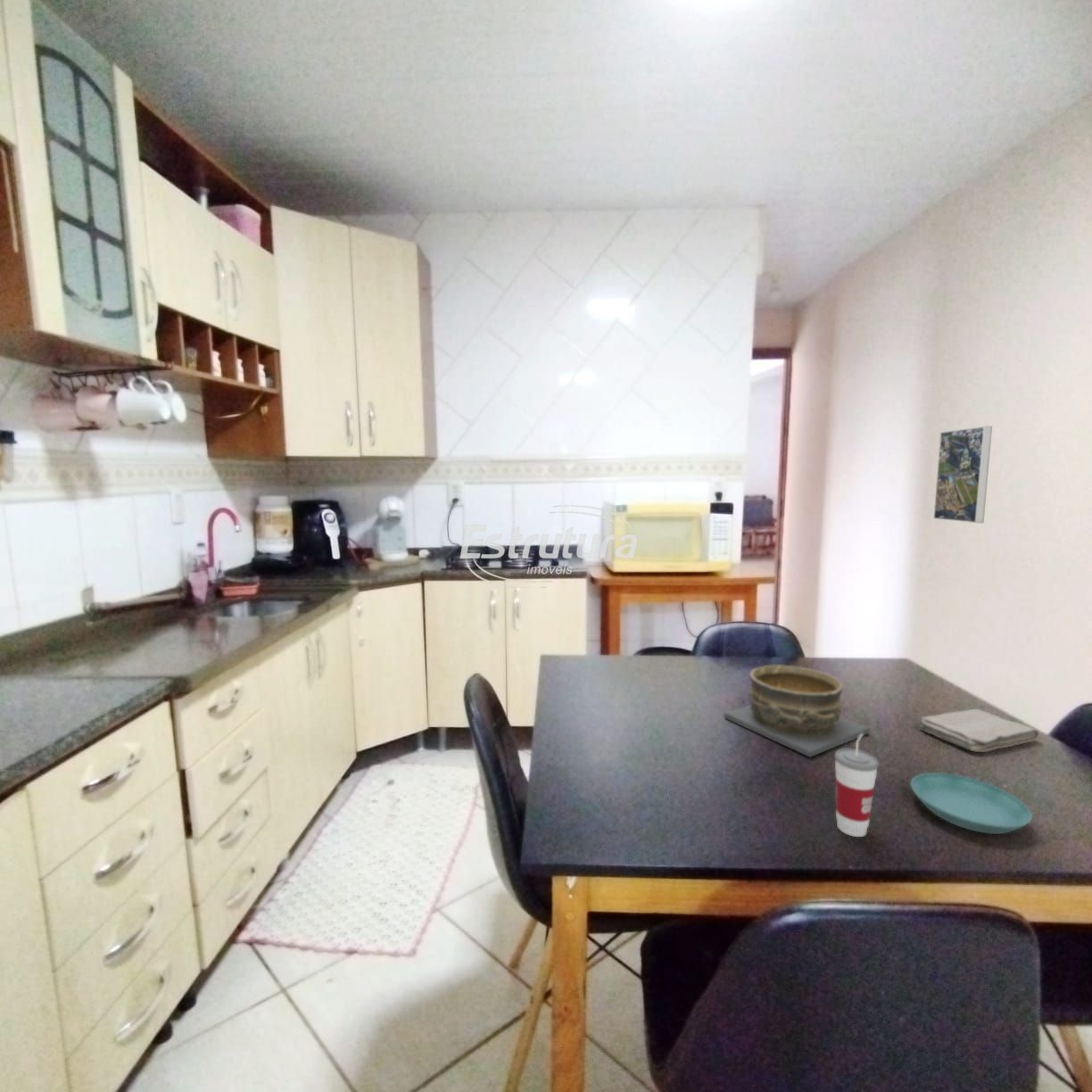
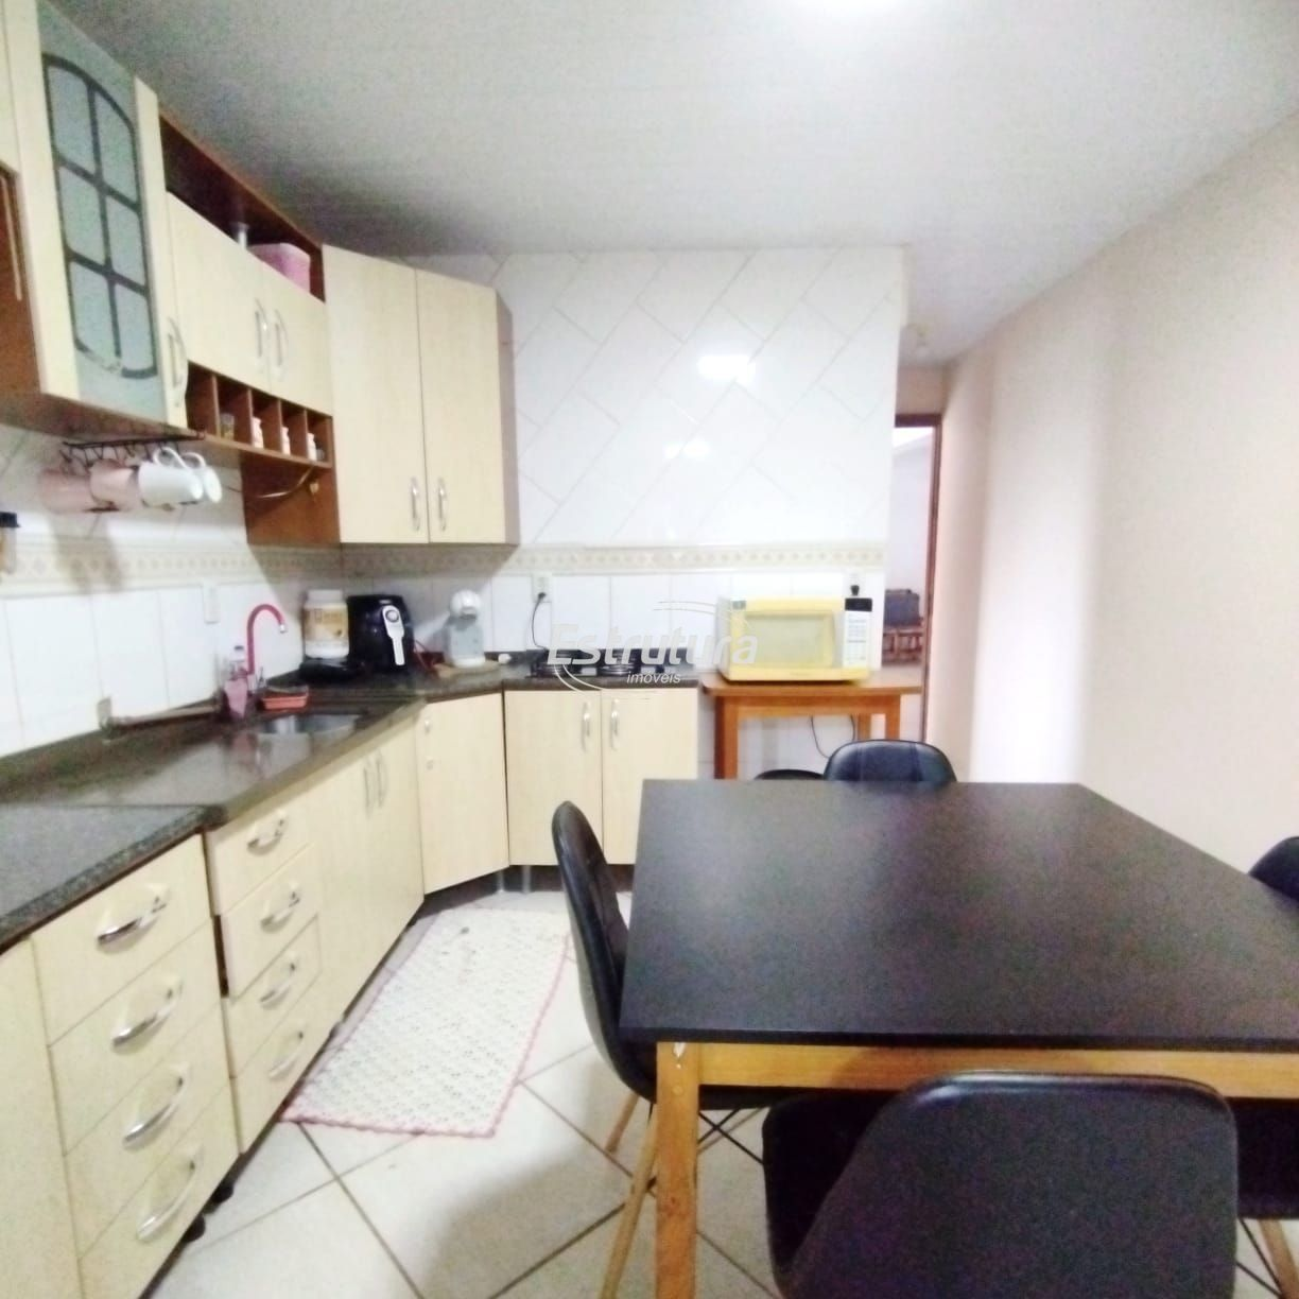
- cup (855, 780)
- bowl (795, 701)
- washcloth (976, 727)
- saucer (967, 805)
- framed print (961, 475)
